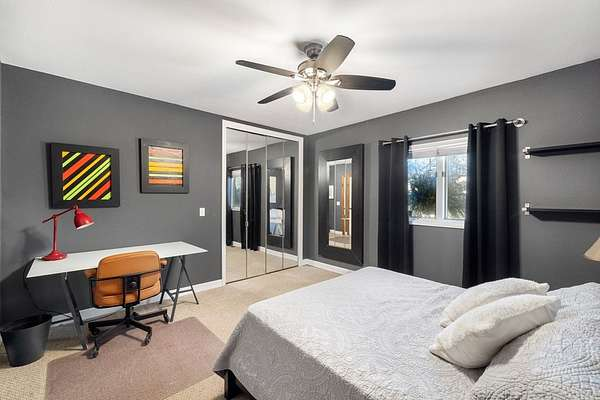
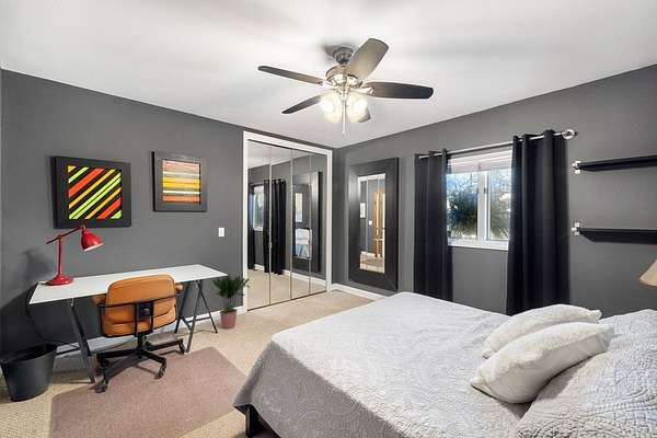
+ potted plant (228, 298)
